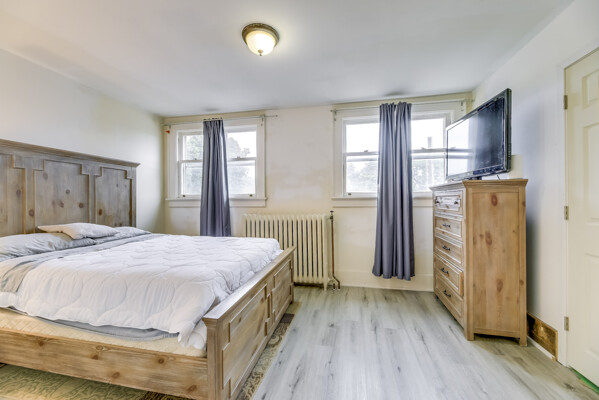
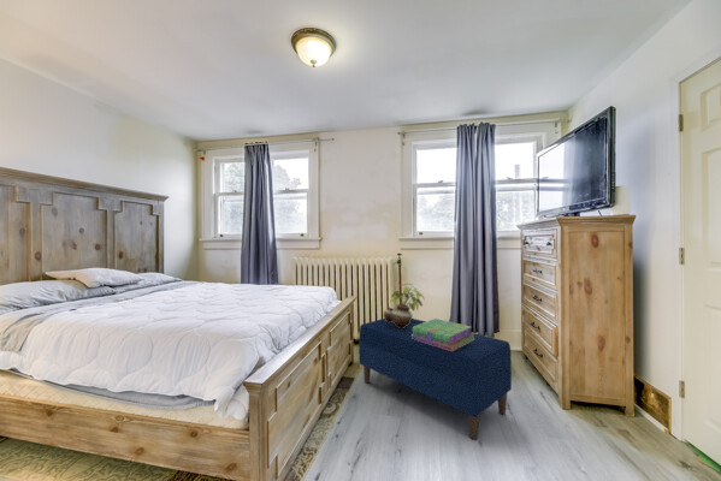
+ stack of books (442, 334)
+ bench (427, 363)
+ potted plant (402, 304)
